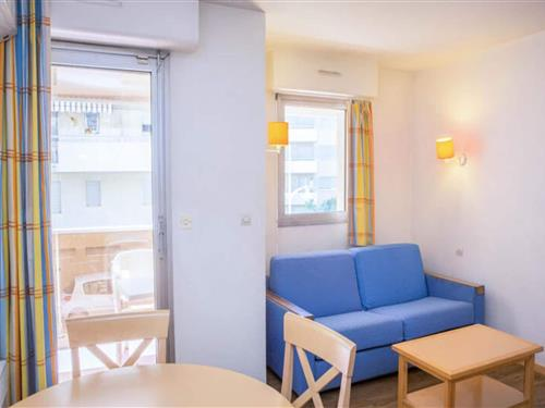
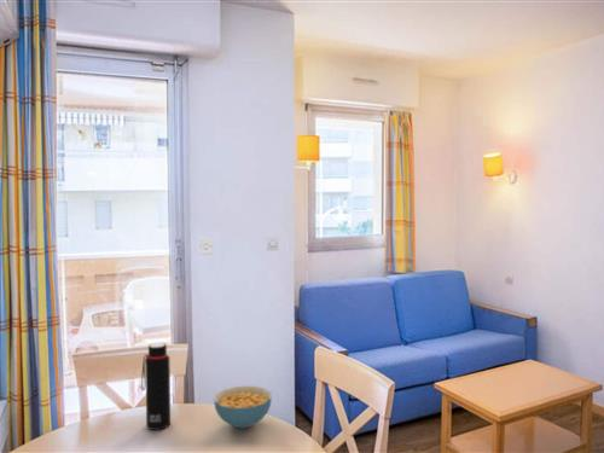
+ water bottle (155, 384)
+ cereal bowl (243, 410)
